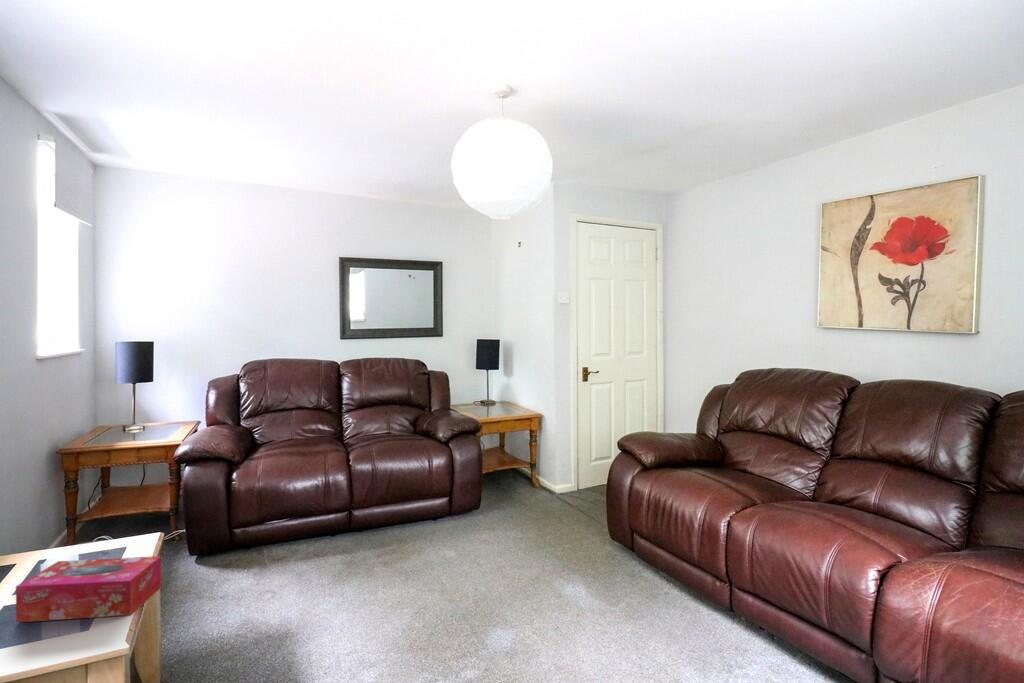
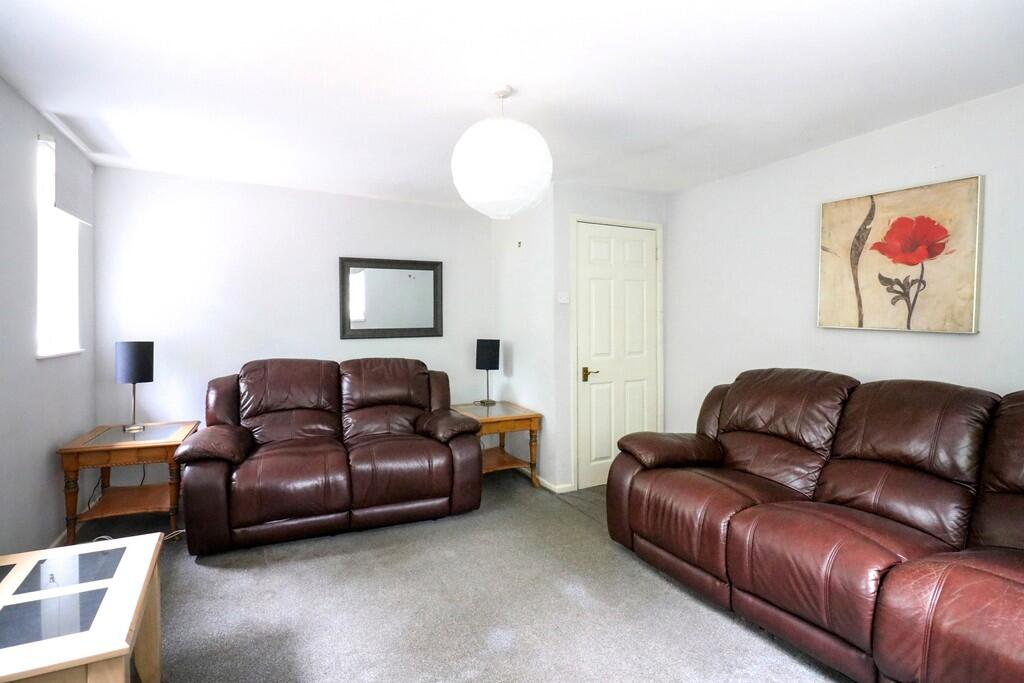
- tissue box (93, 587)
